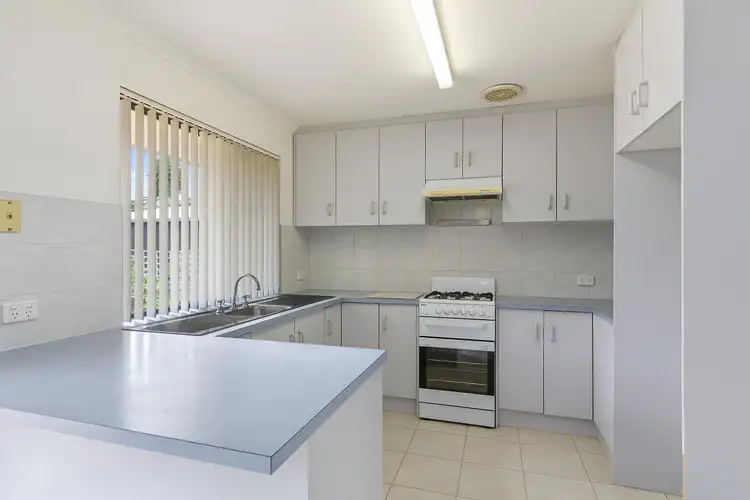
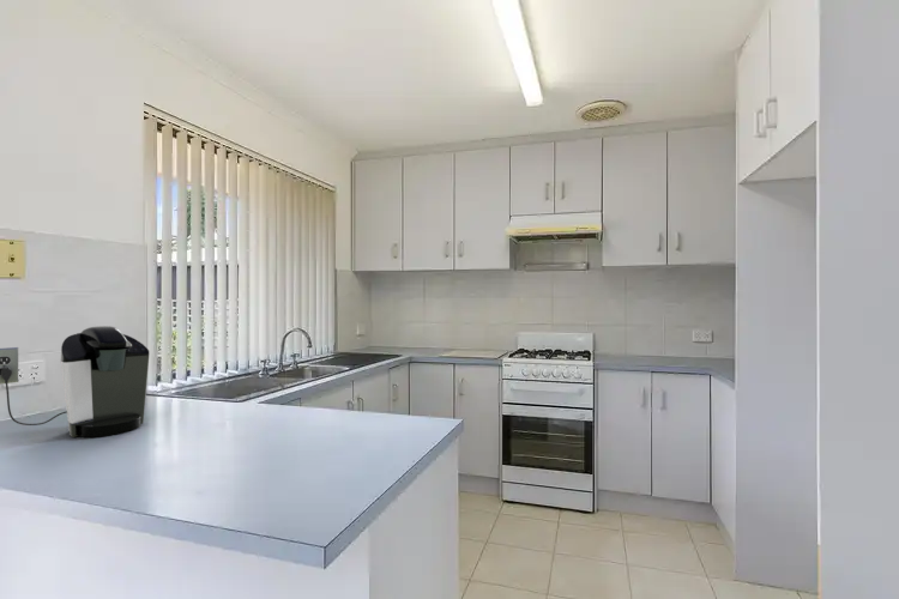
+ coffee maker (79, 380)
